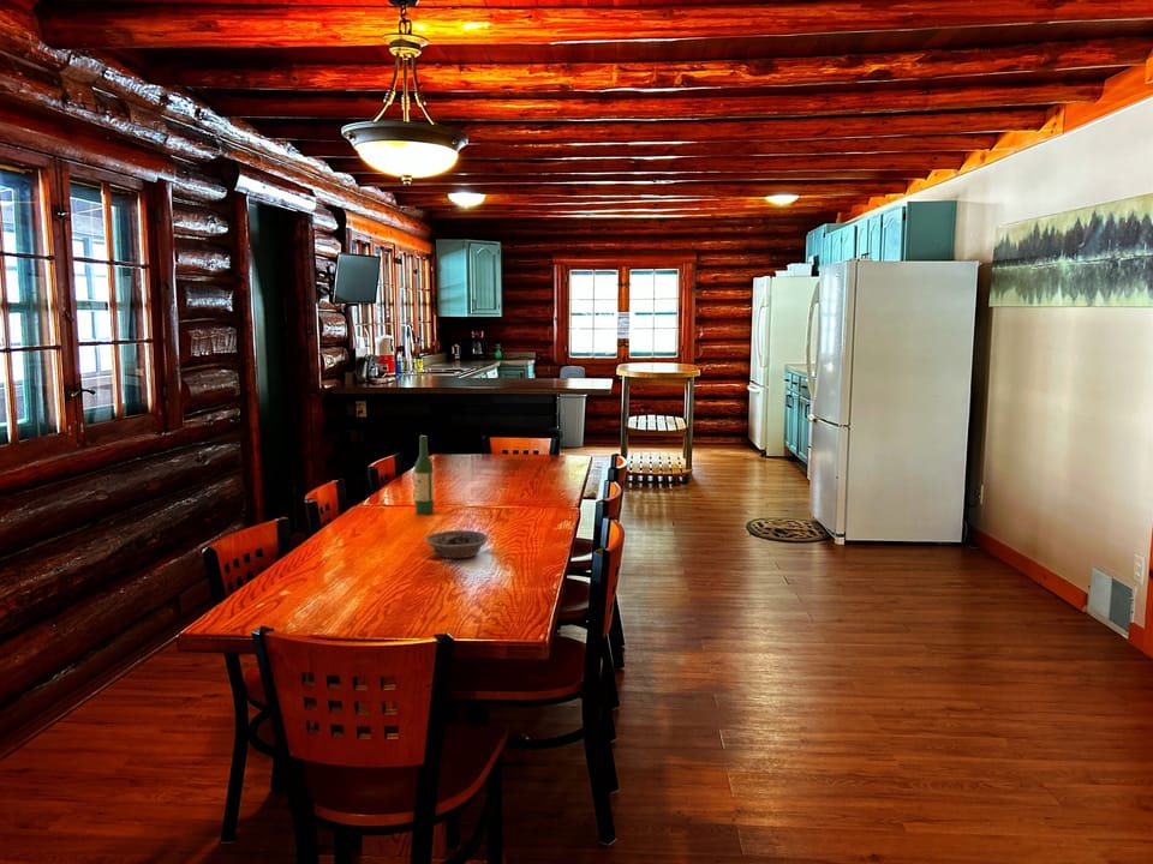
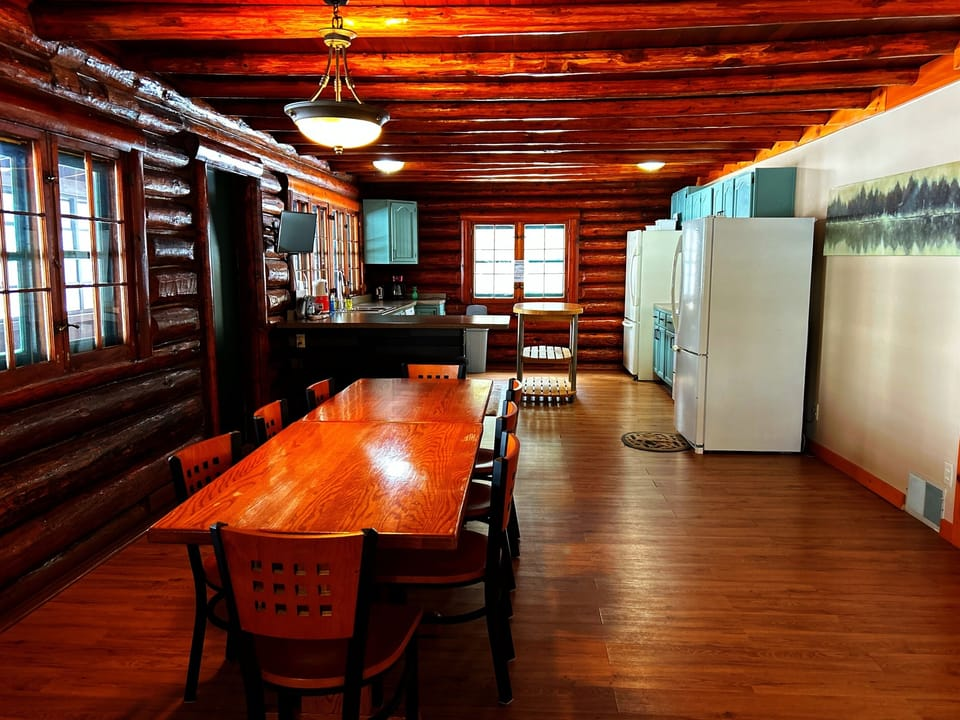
- bowl (456, 545)
- wine bottle (423, 474)
